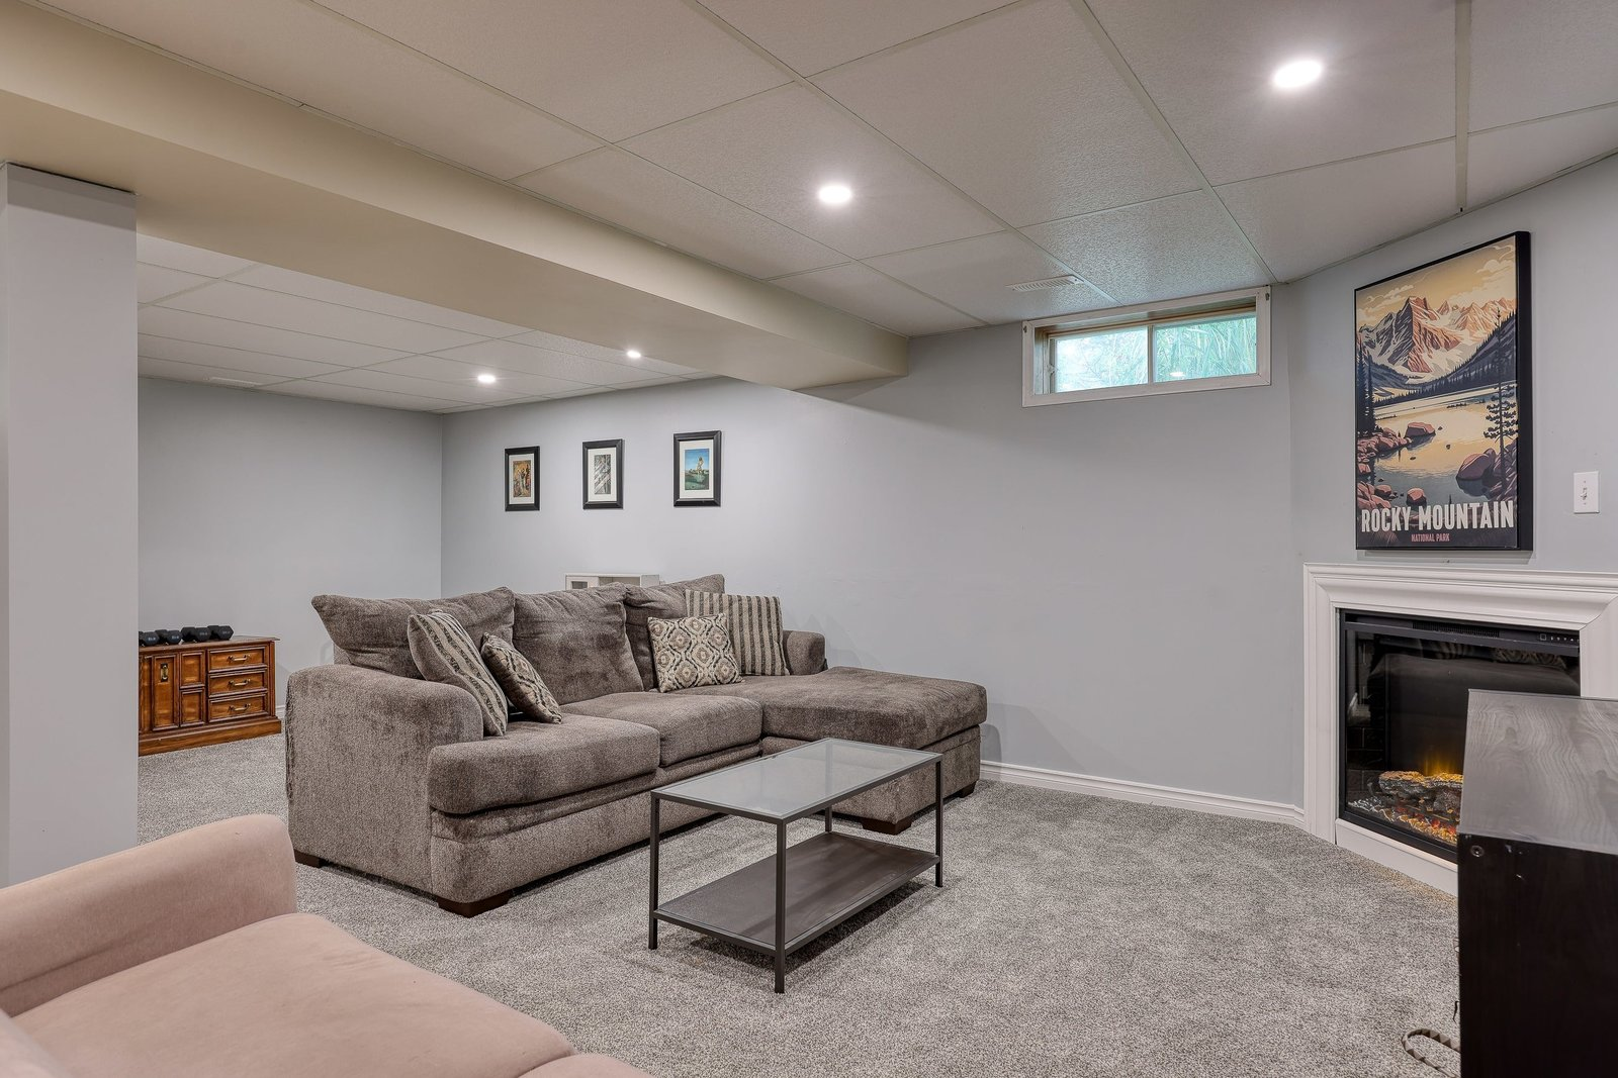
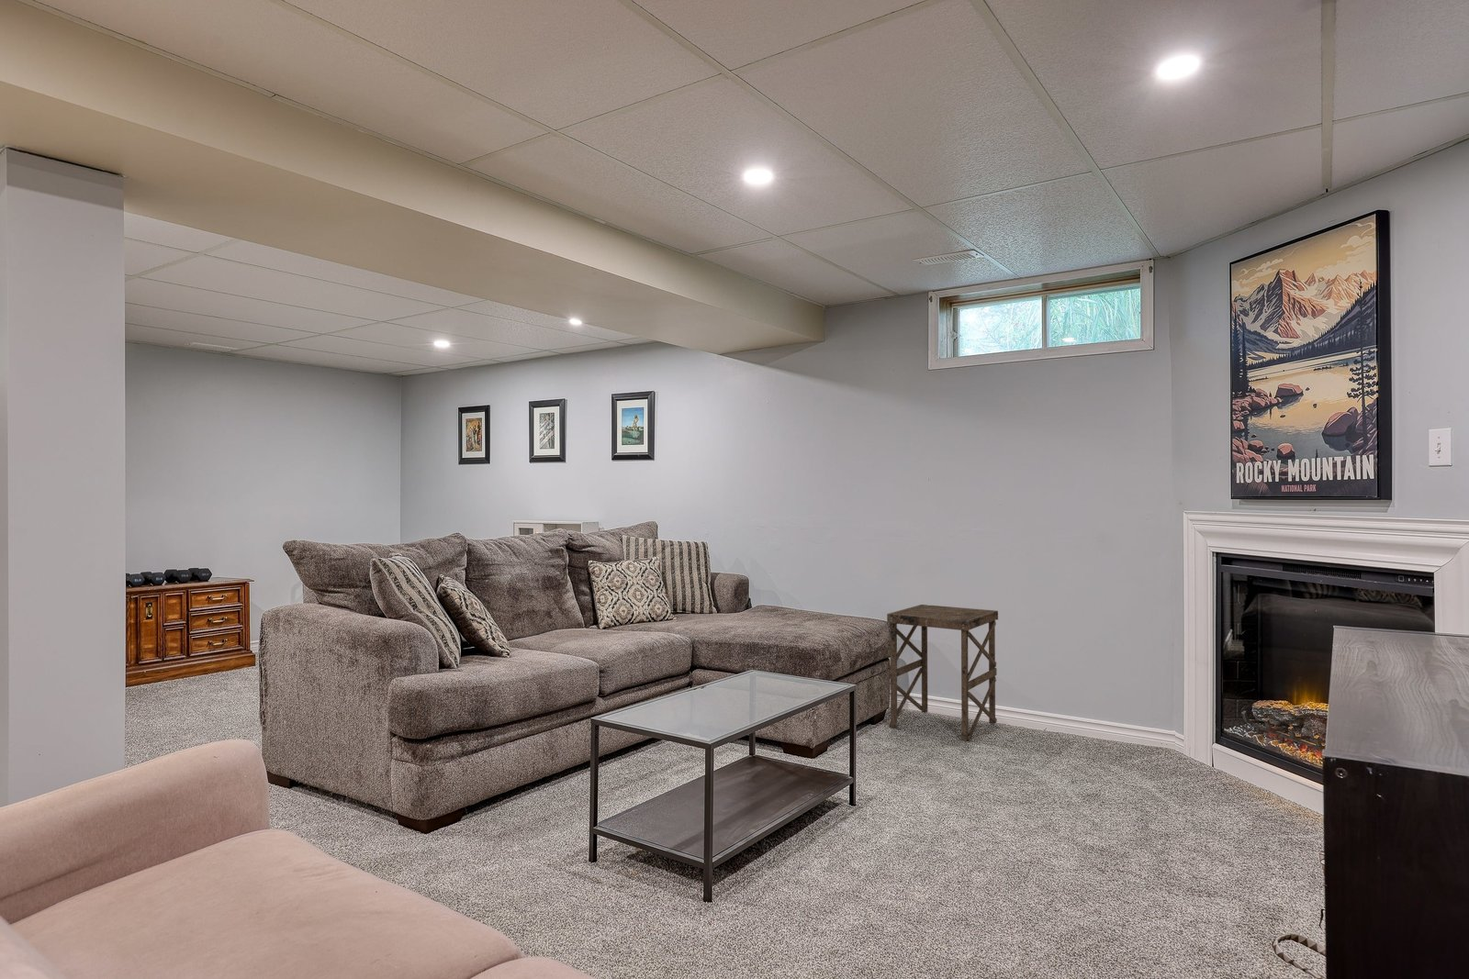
+ side table (927, 669)
